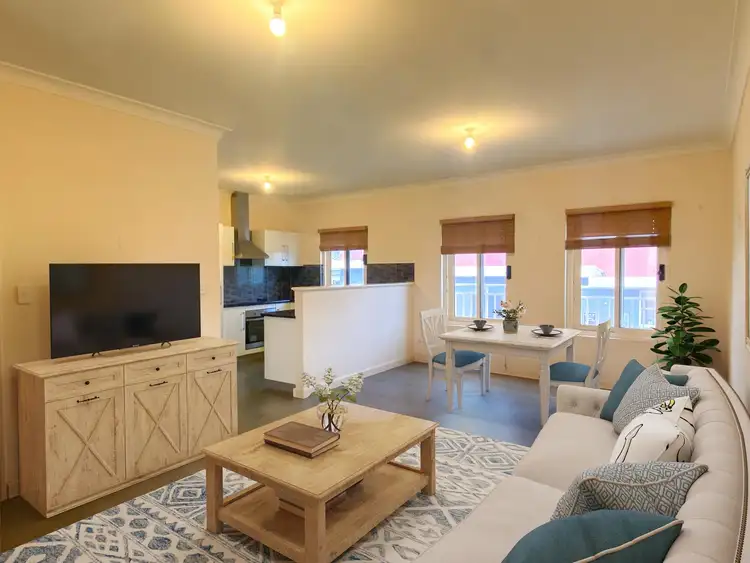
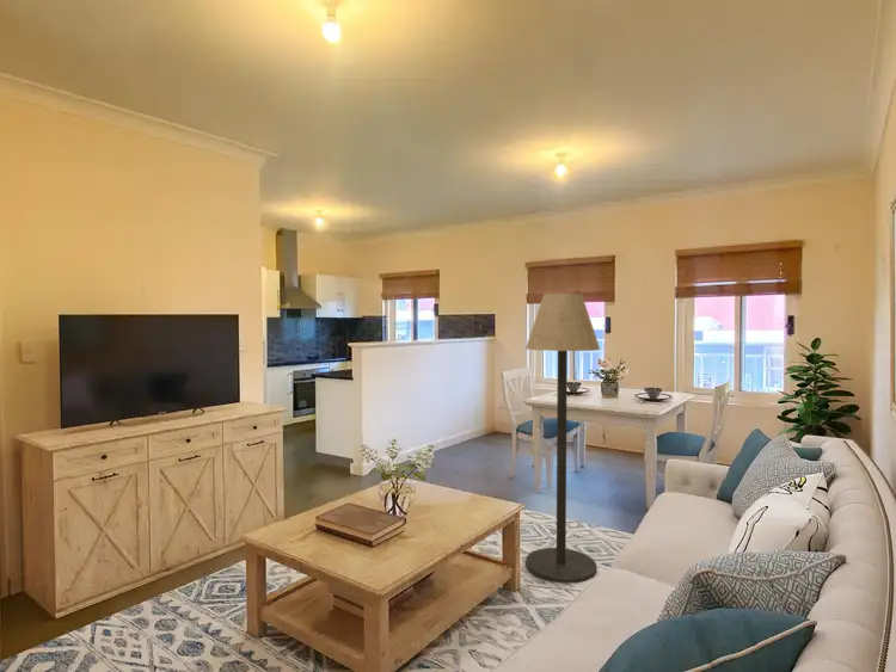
+ floor lamp (561, 431)
